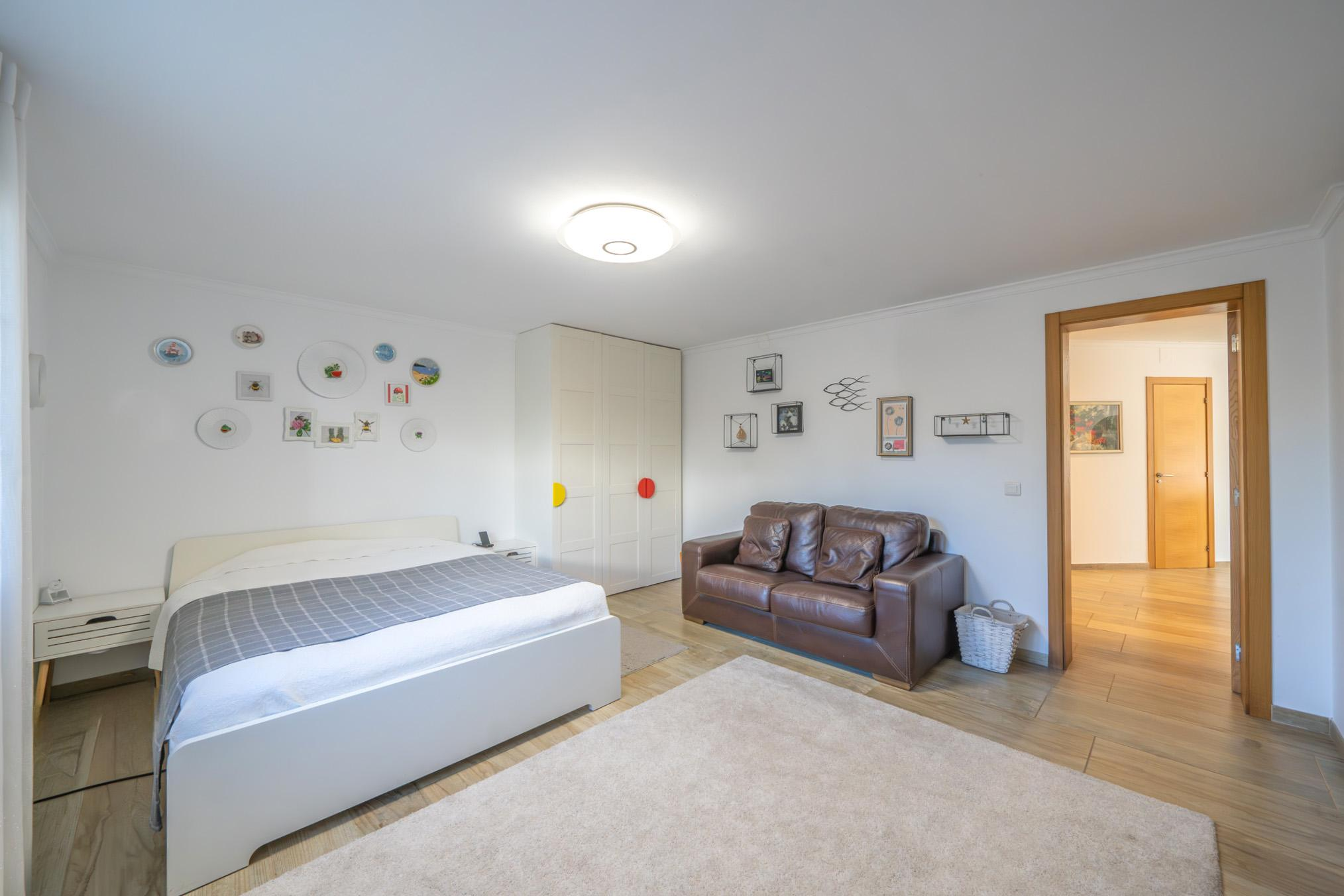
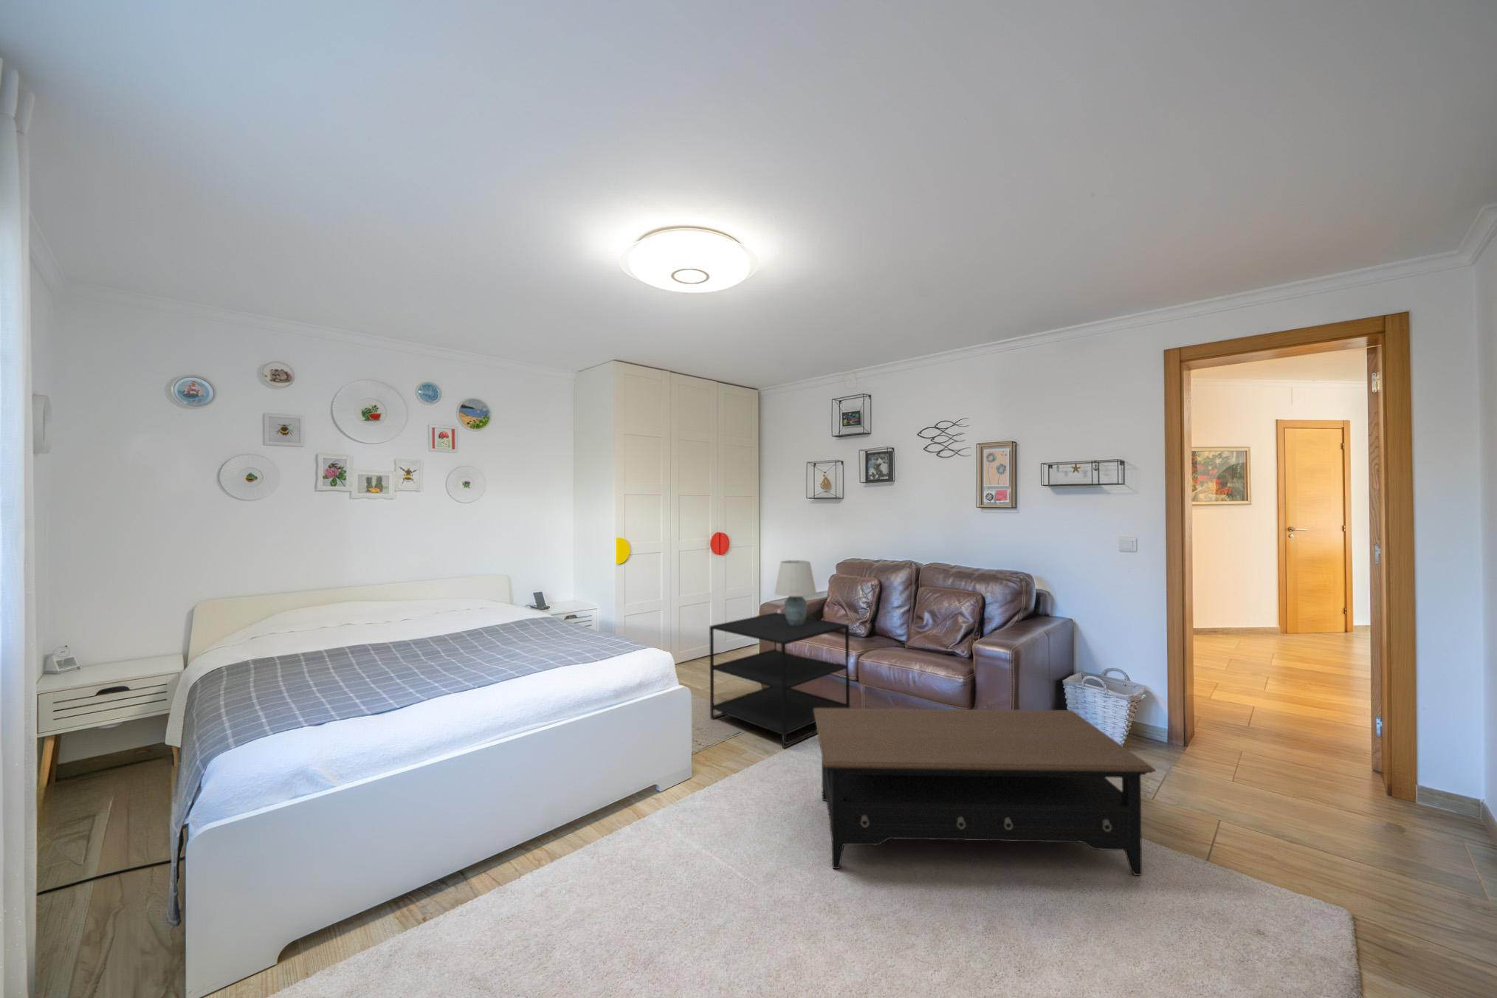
+ table lamp (795, 593)
+ coffee table (962, 782)
+ side table (780, 672)
